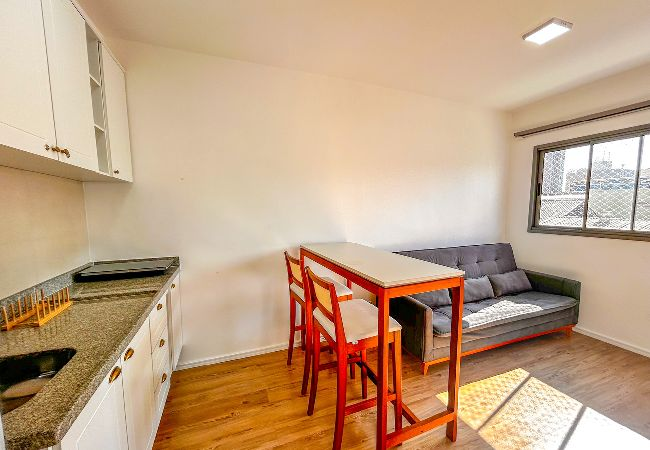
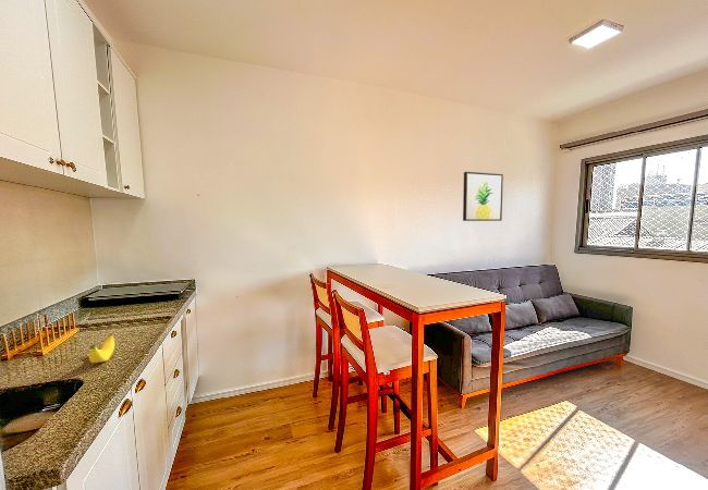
+ banana (101, 347)
+ wall art (483, 197)
